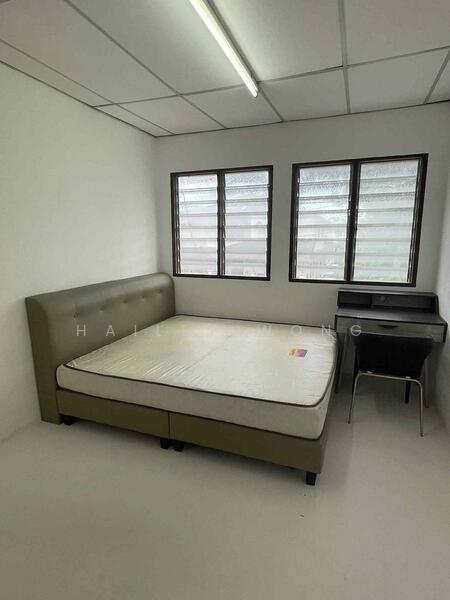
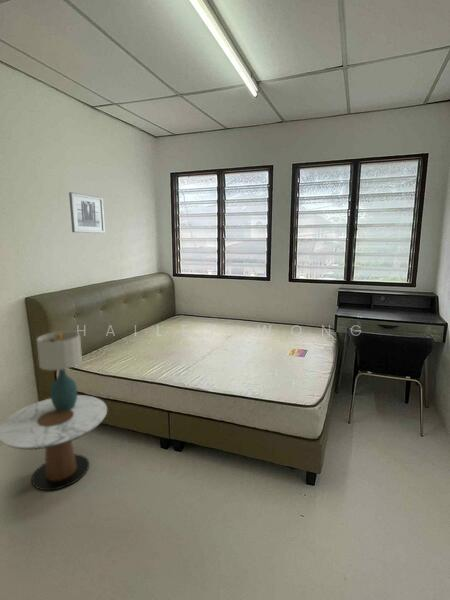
+ wall art (88, 214)
+ side table (58, 444)
+ table lamp (62, 371)
